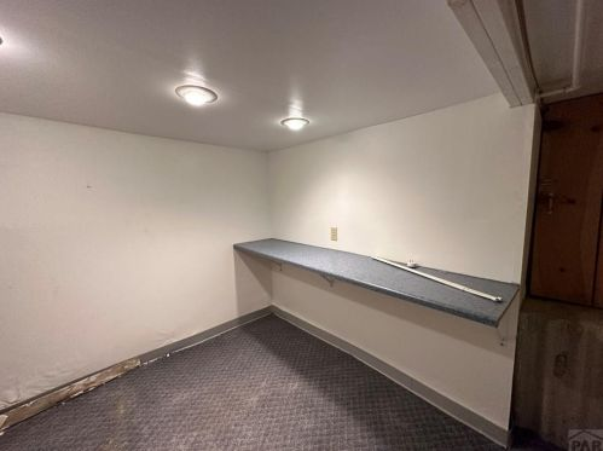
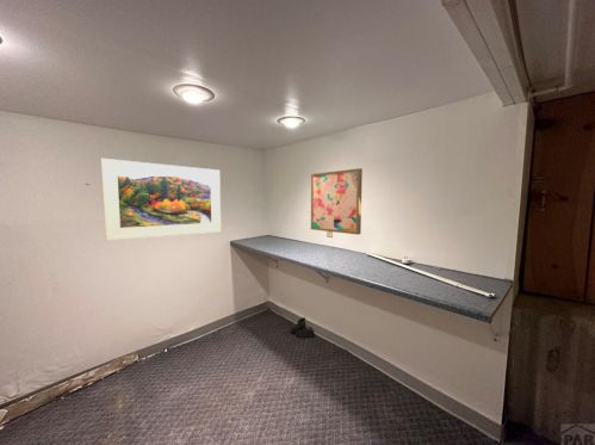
+ boots (303, 327)
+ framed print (169, 200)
+ wall art (334, 202)
